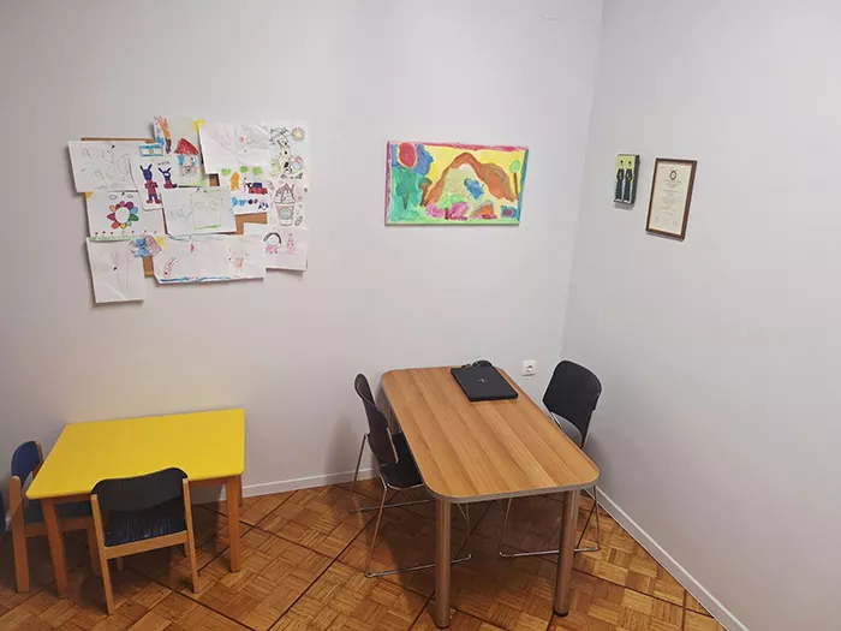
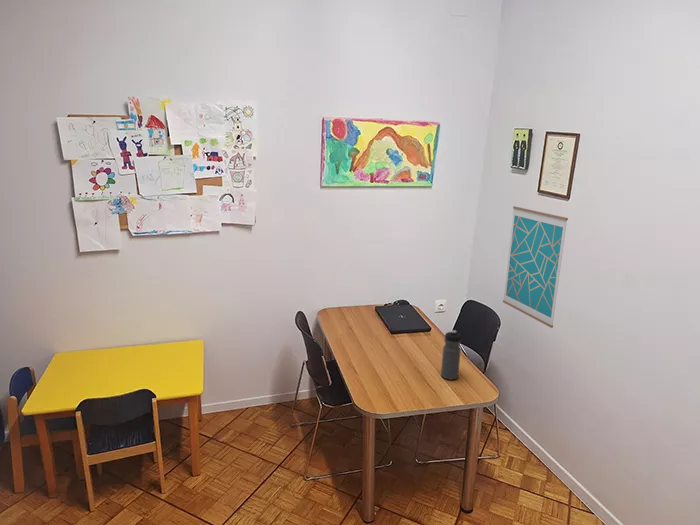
+ wall art (532, 264)
+ water bottle (451, 353)
